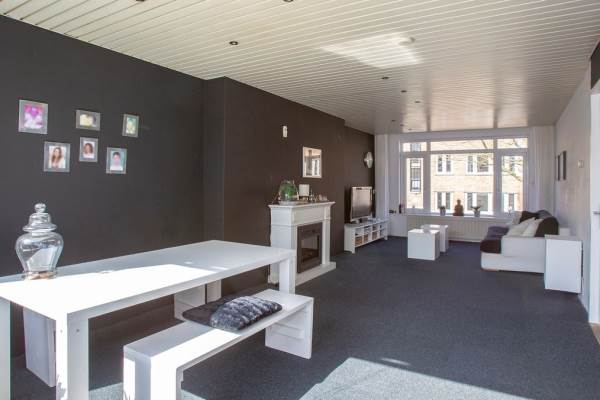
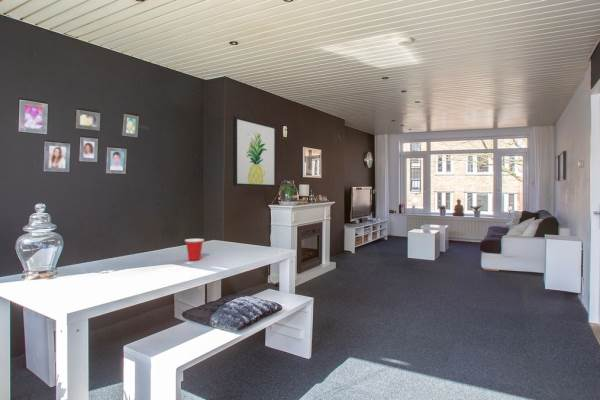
+ wall art (256, 154)
+ cup (194, 249)
